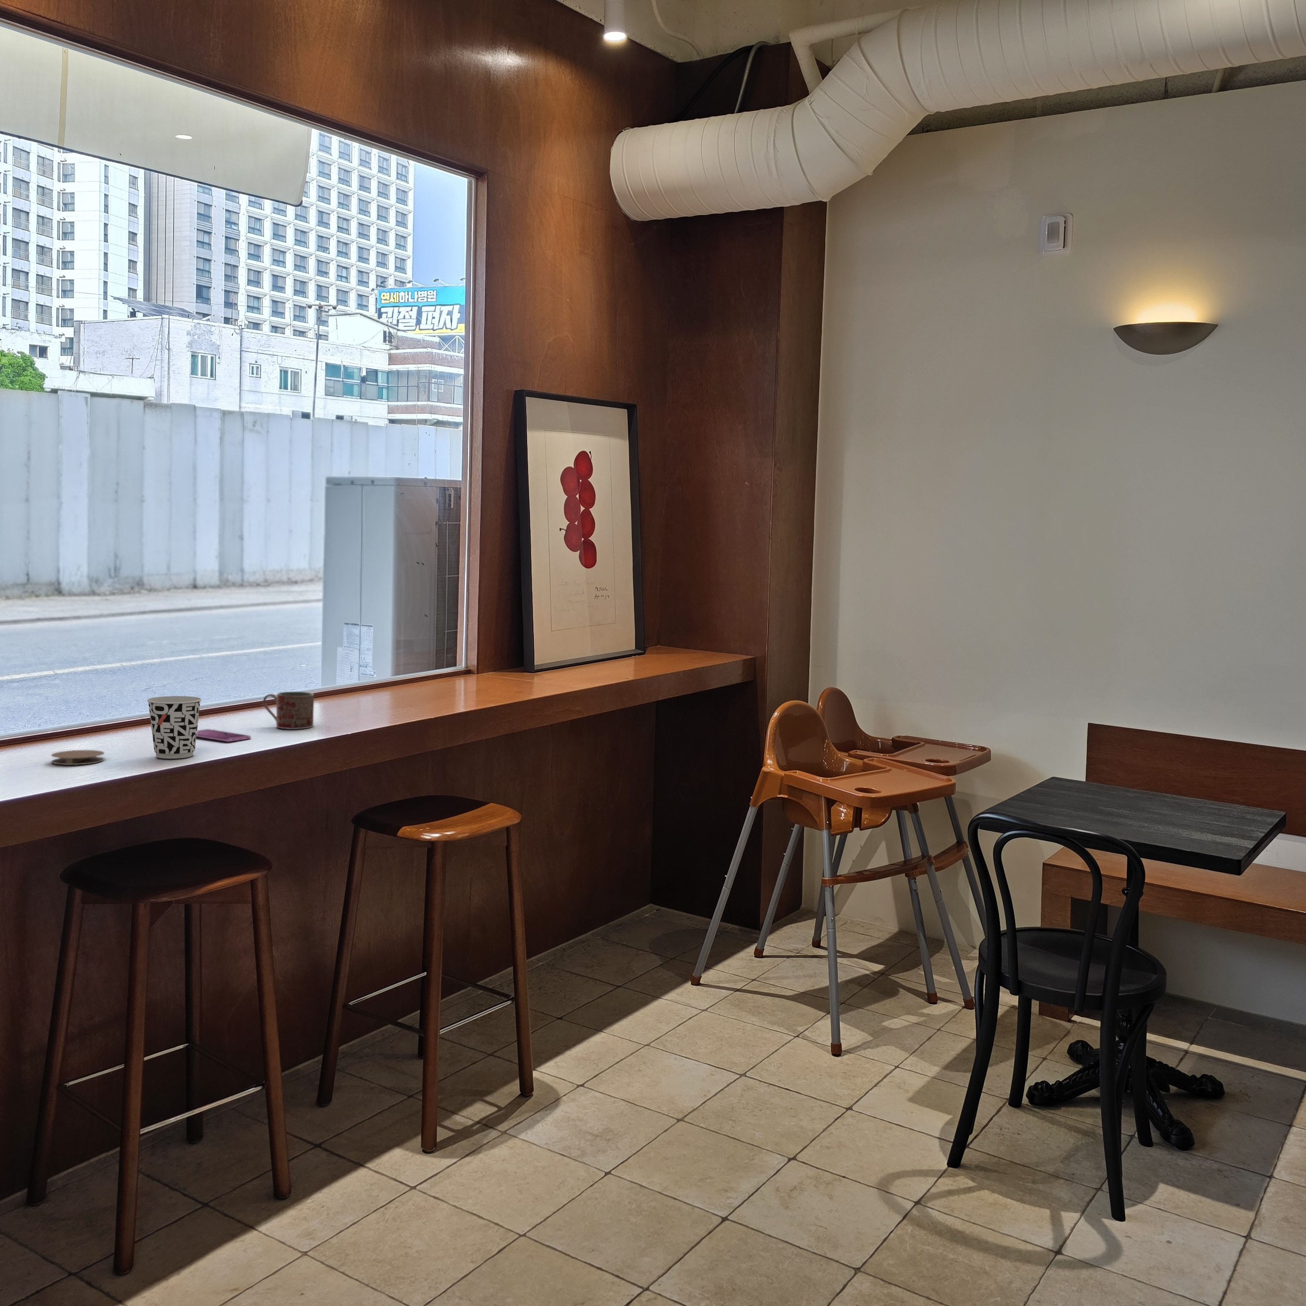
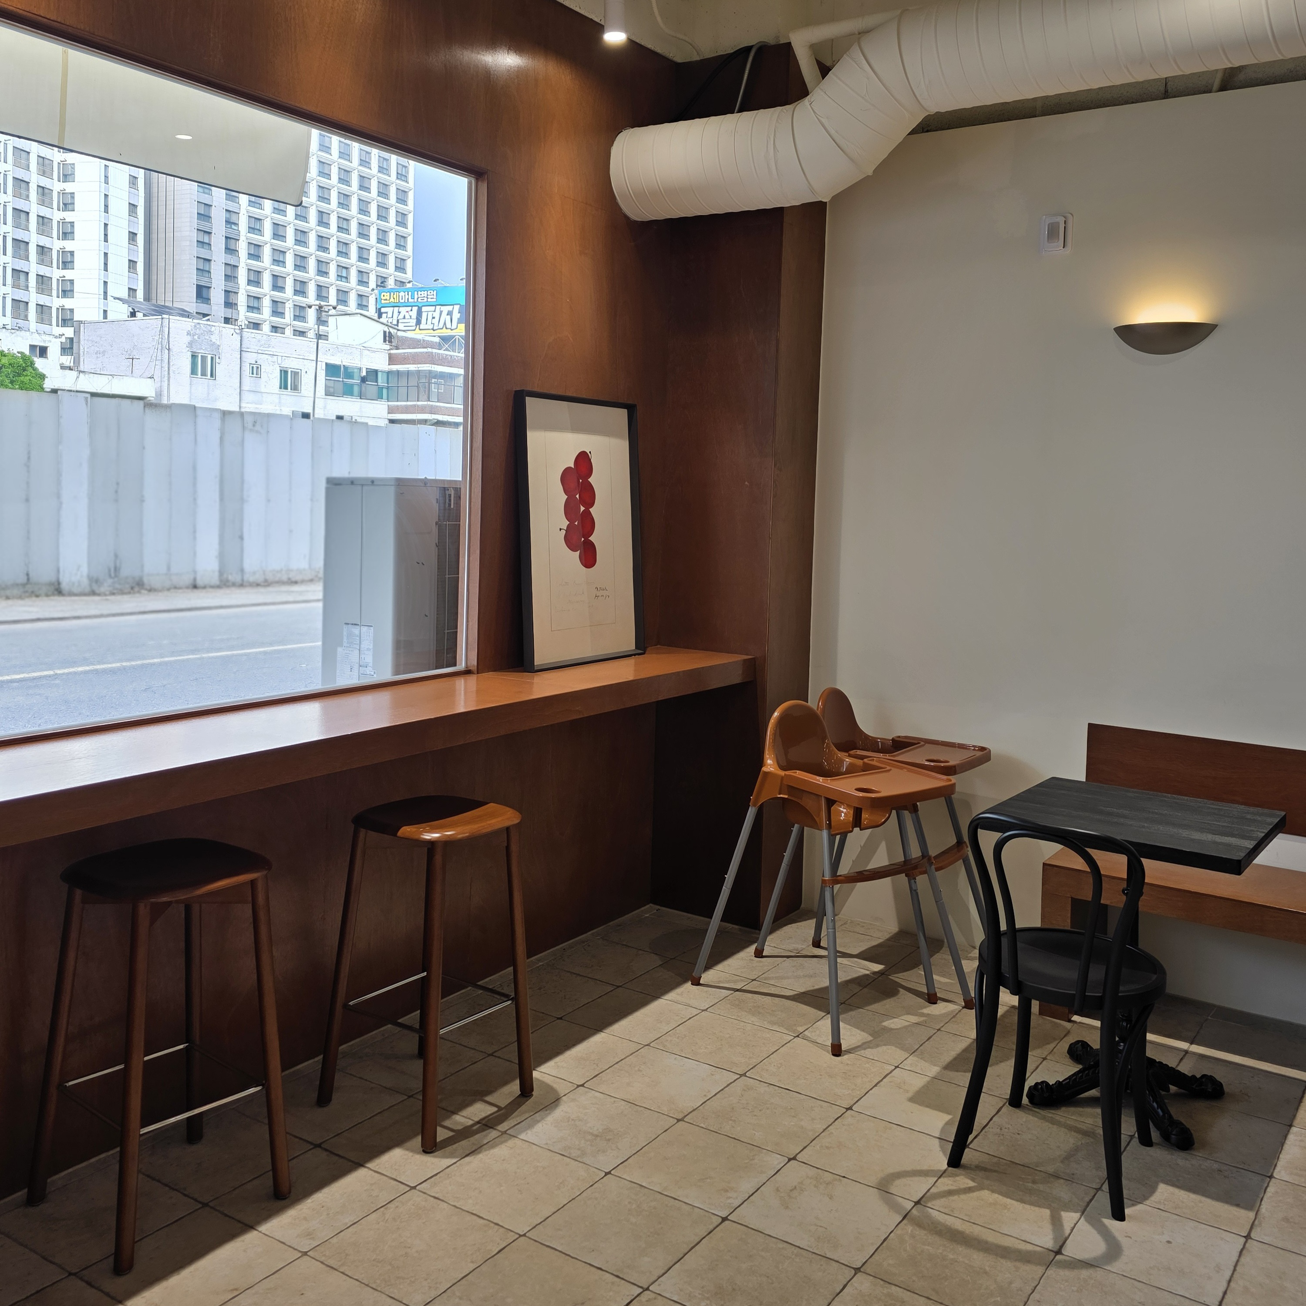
- mug (289, 709)
- cup (175, 727)
- coaster (78, 757)
- smartphone (218, 736)
